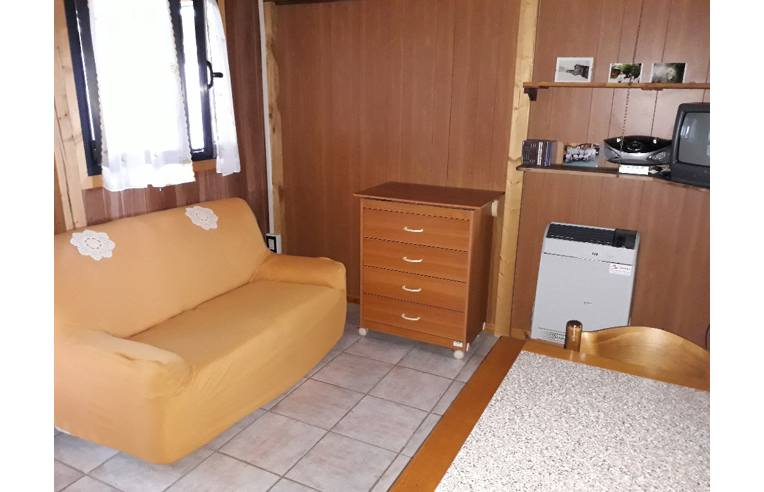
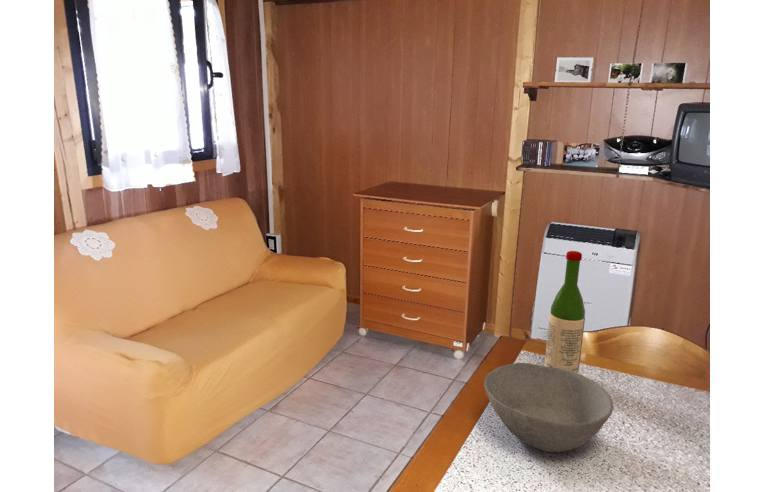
+ bowl (545, 411)
+ wine bottle (567, 315)
